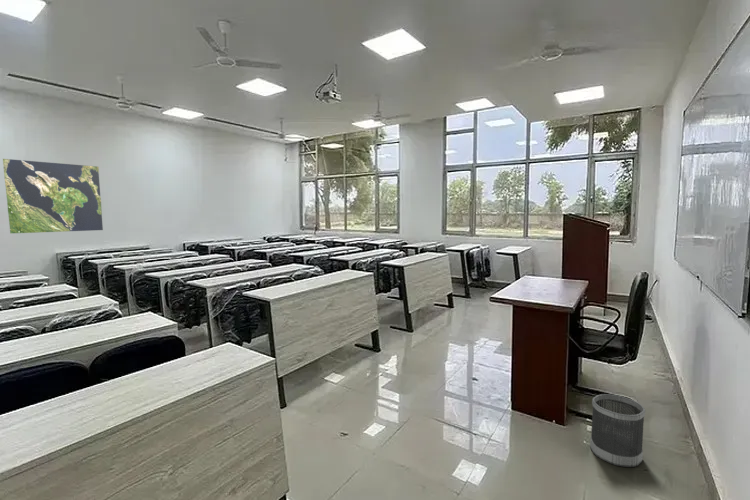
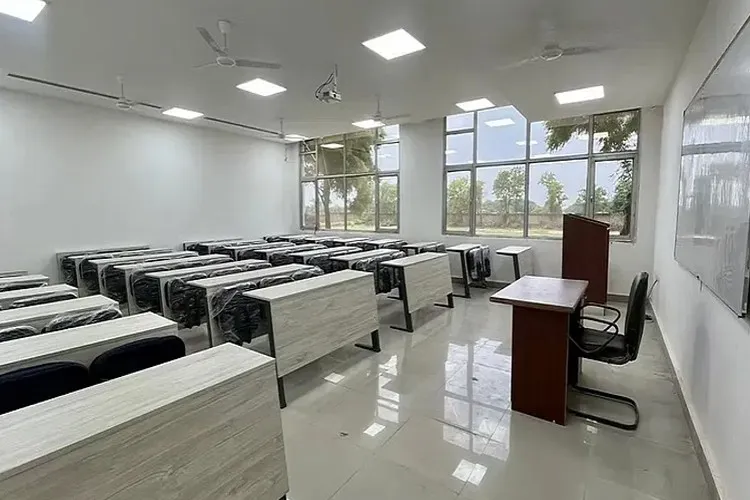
- wastebasket (616, 428)
- world map (57, 197)
